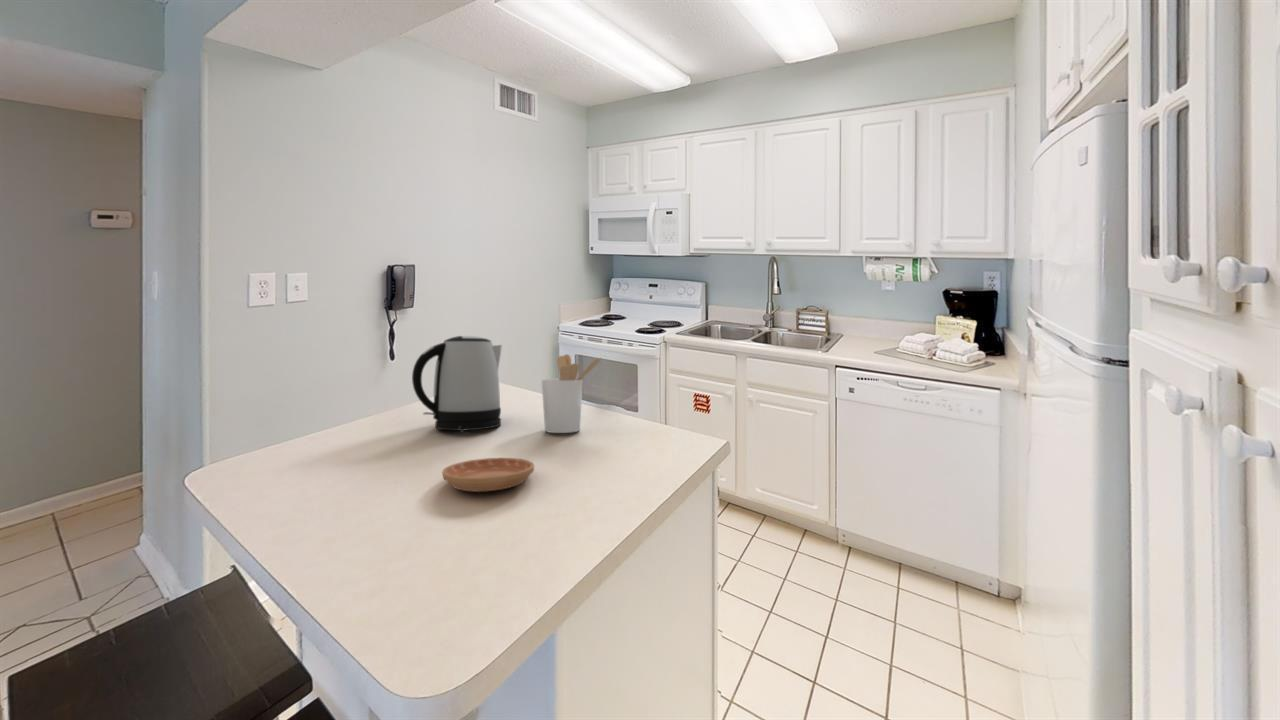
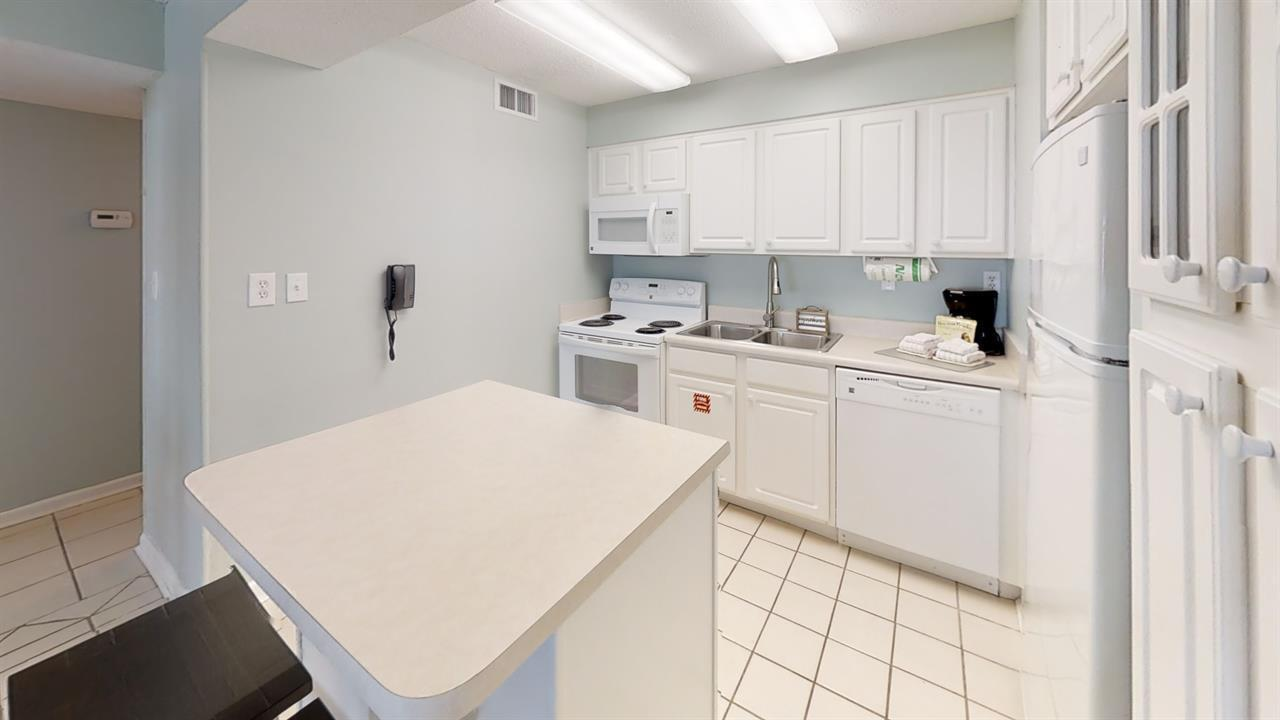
- kettle (459, 381)
- utensil holder (573, 392)
- saucer (489, 474)
